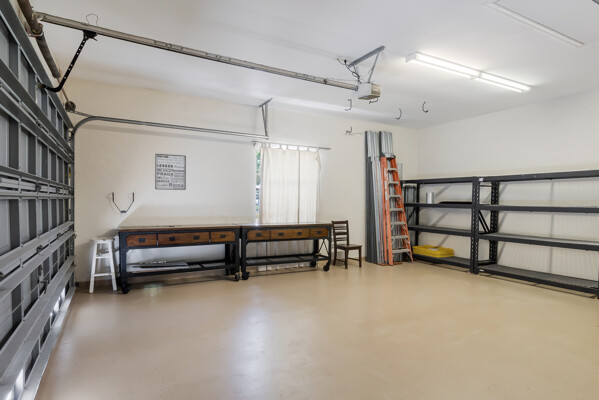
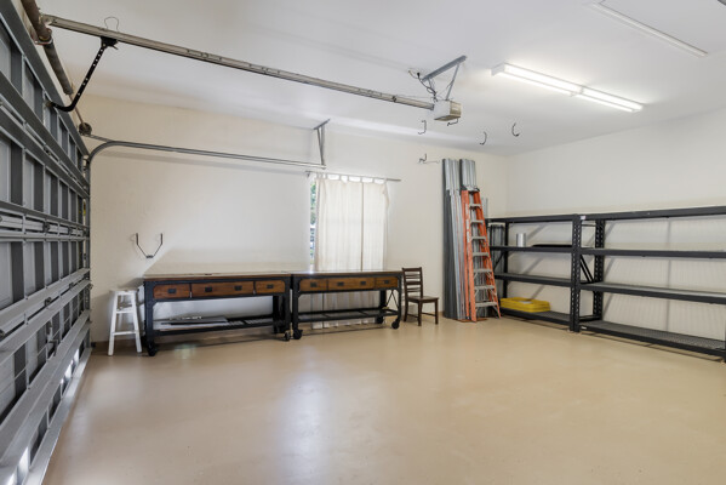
- wall art (170, 172)
